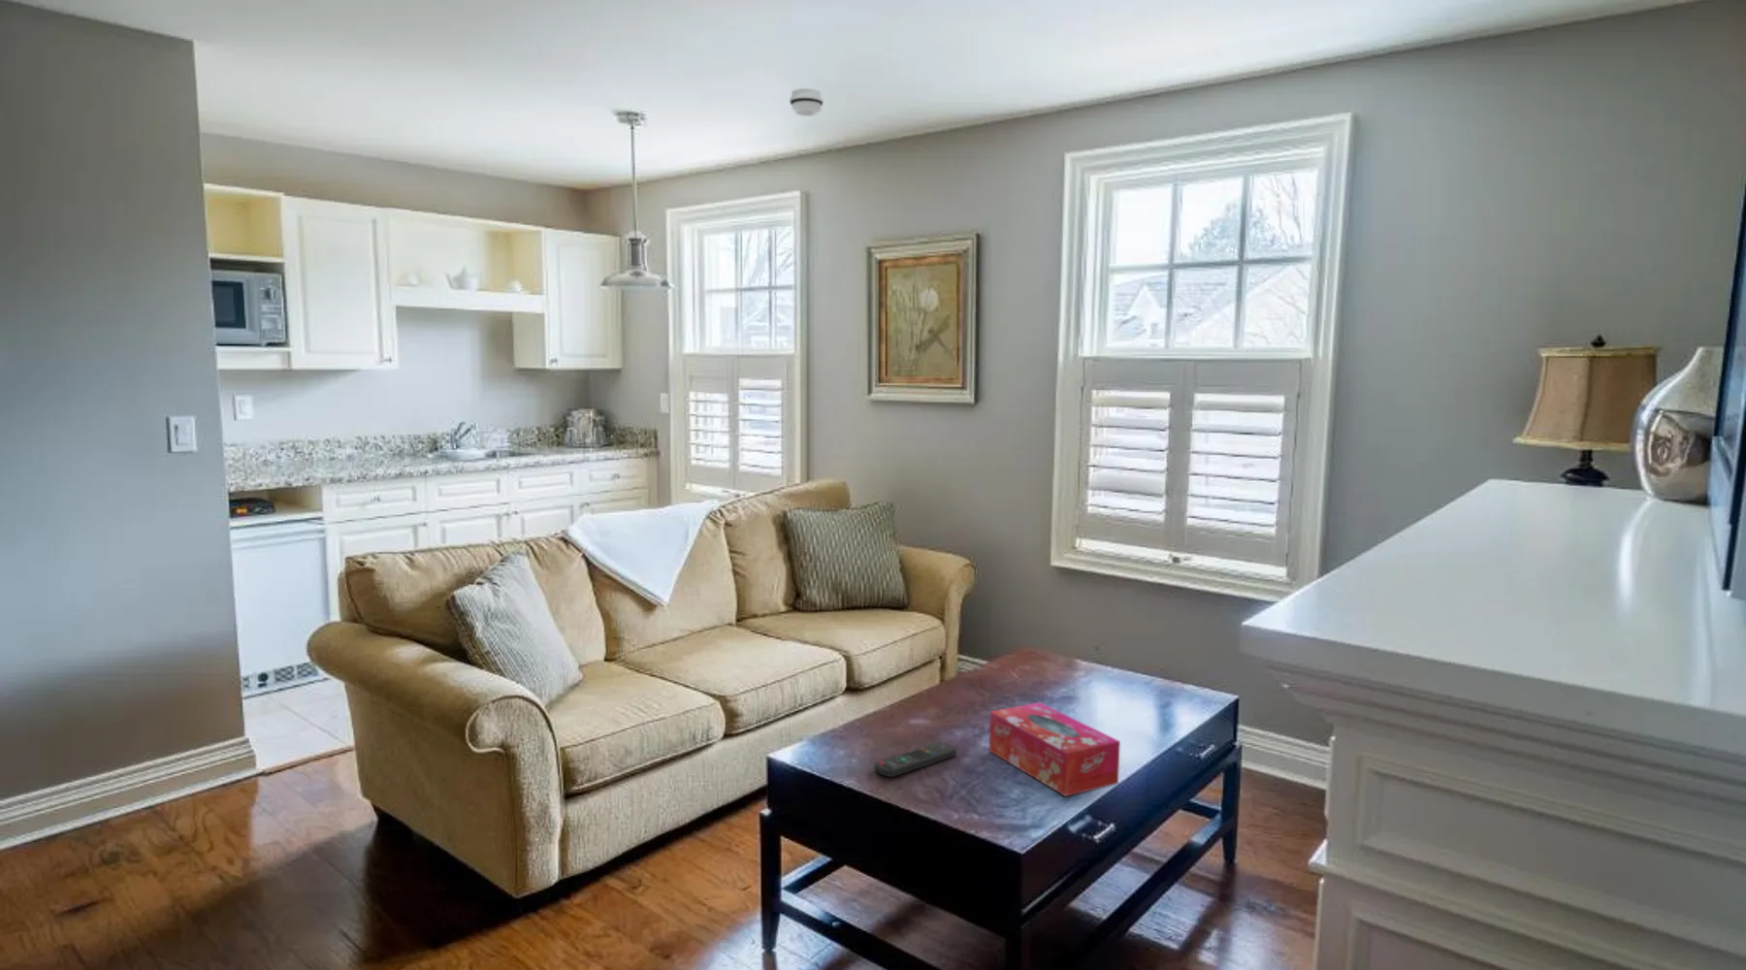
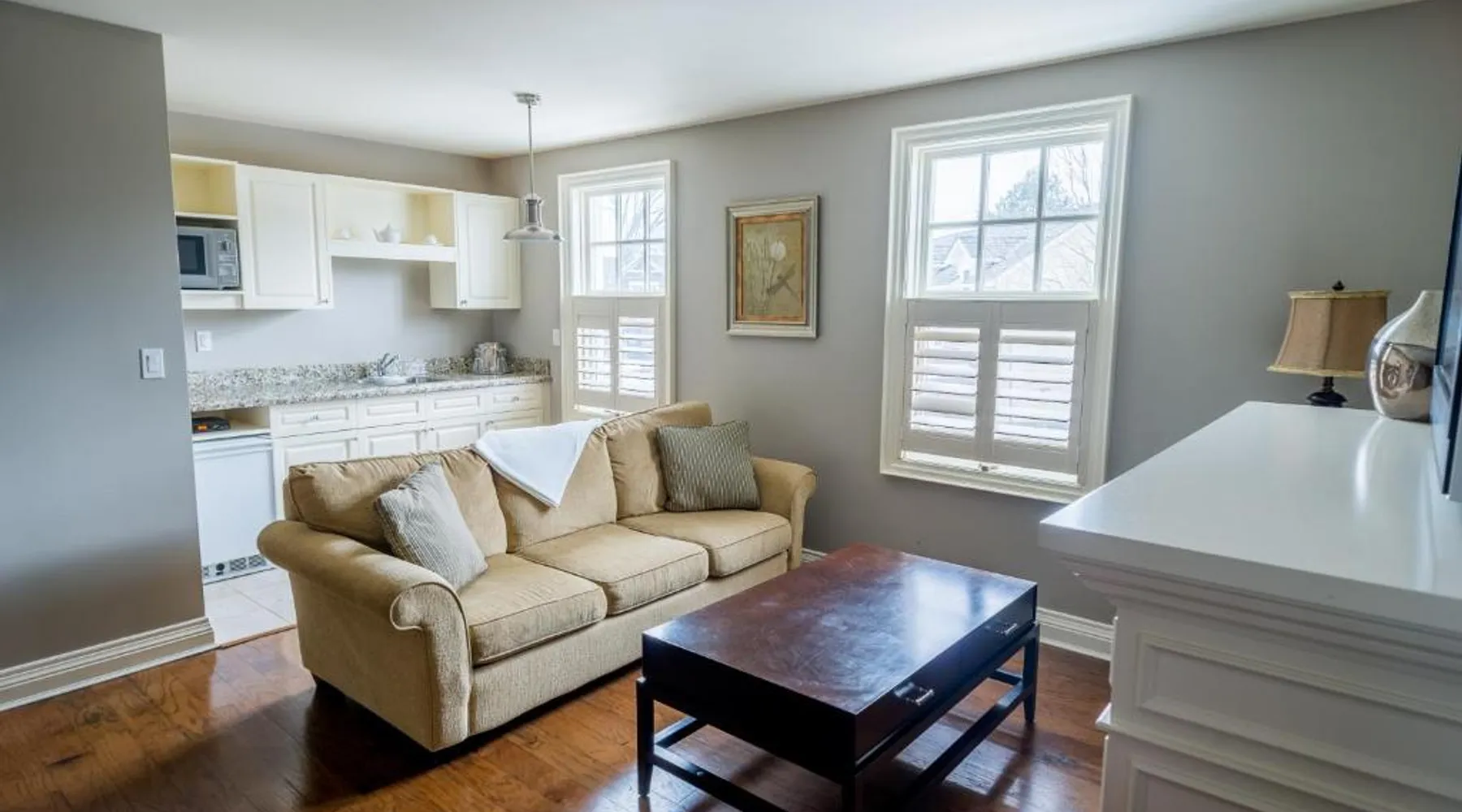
- remote control (916, 759)
- tissue box (1051, 745)
- smoke detector (806, 103)
